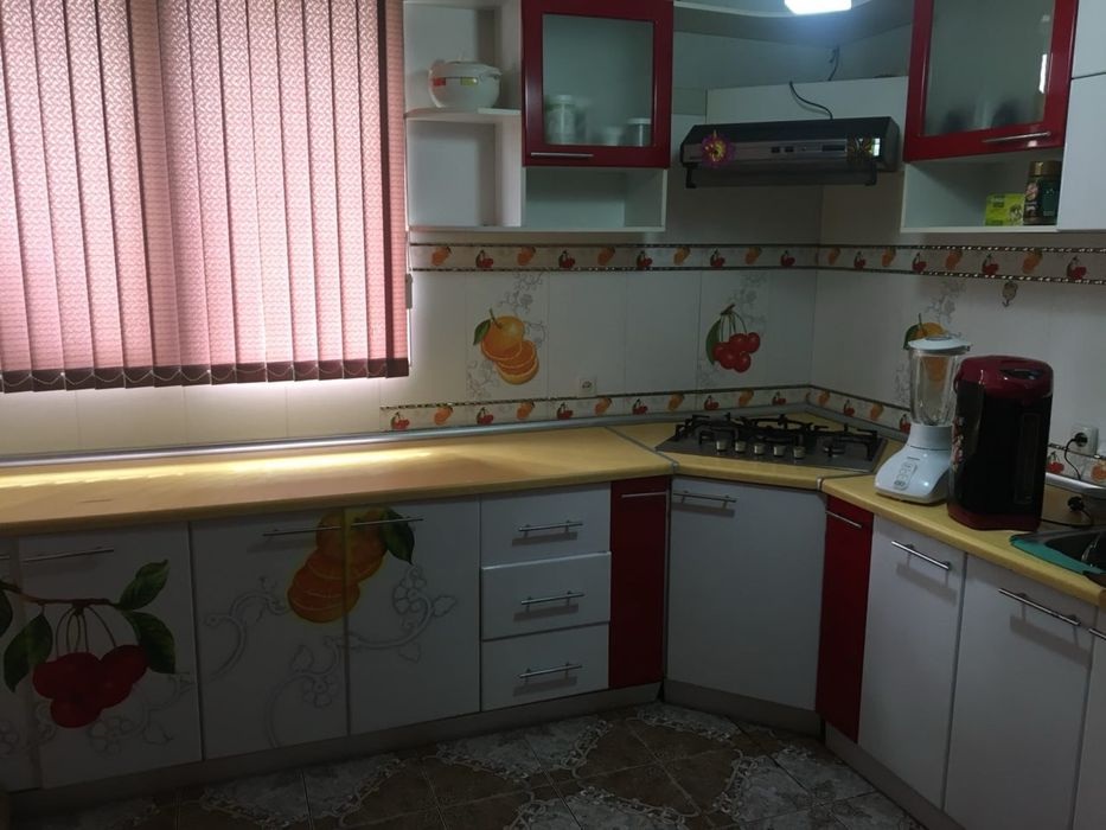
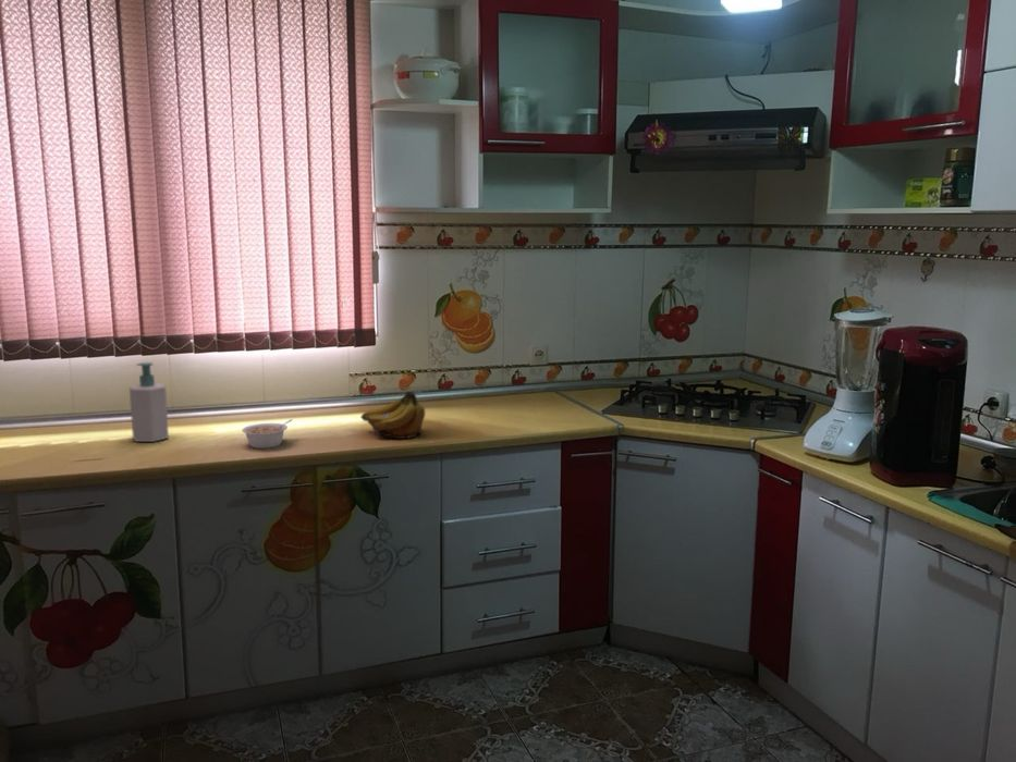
+ fruit (392, 413)
+ soap bottle (148, 401)
+ legume (266, 434)
